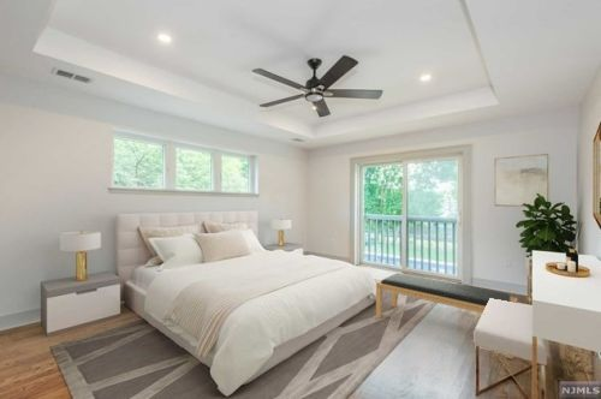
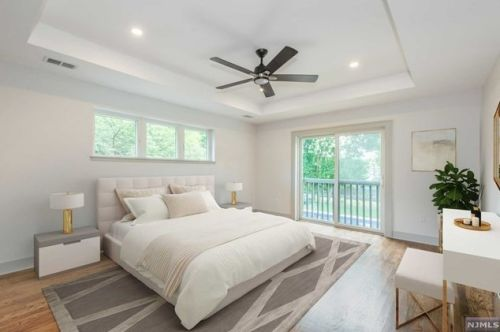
- bench (440, 303)
